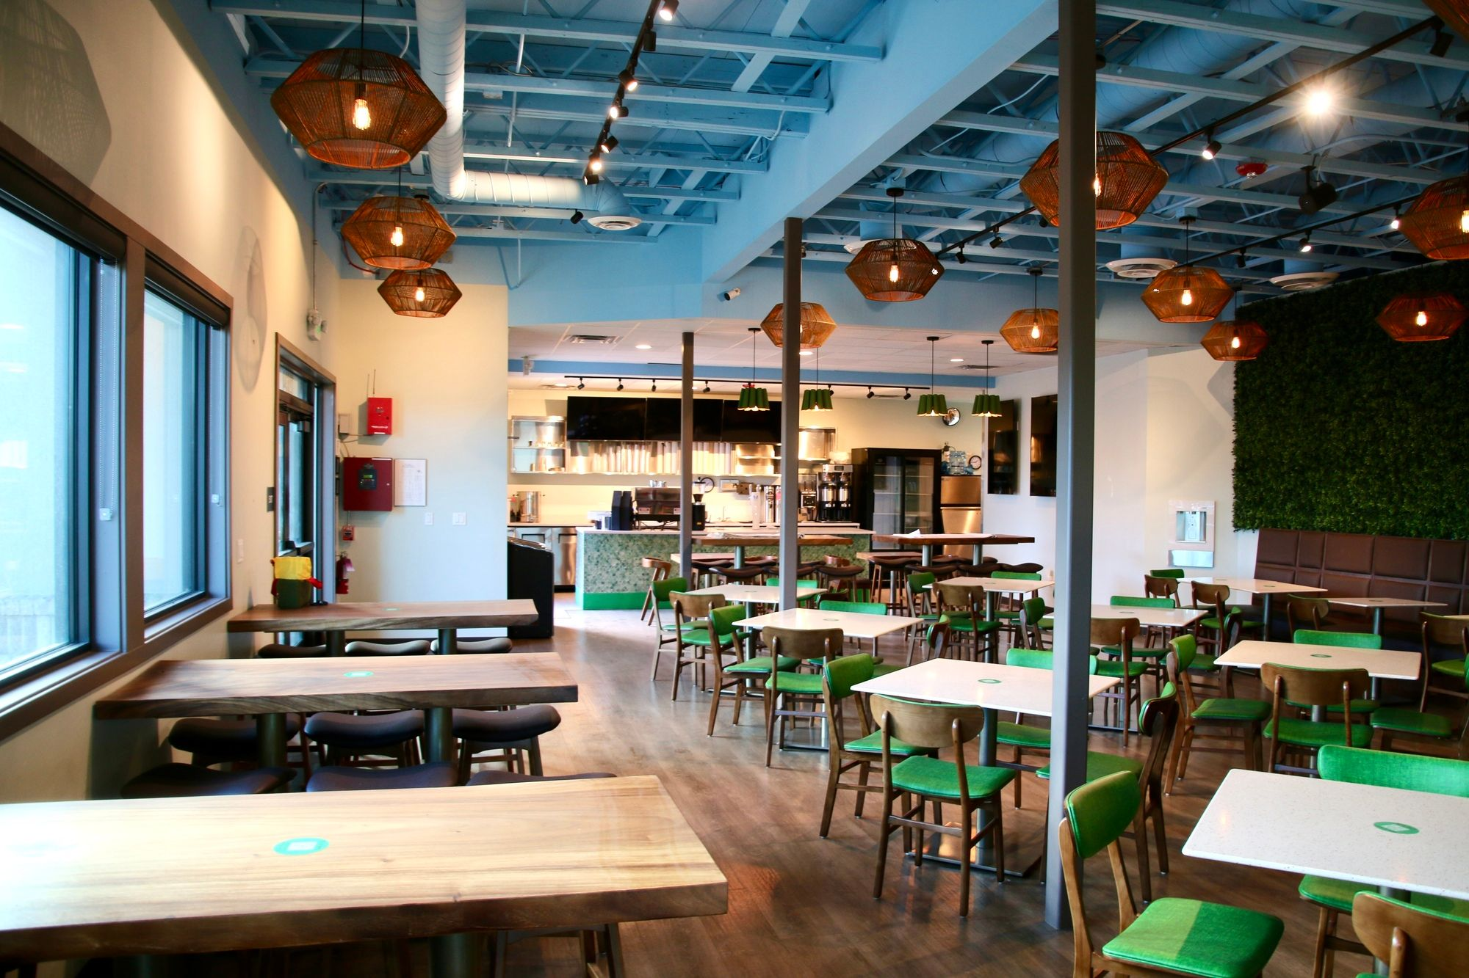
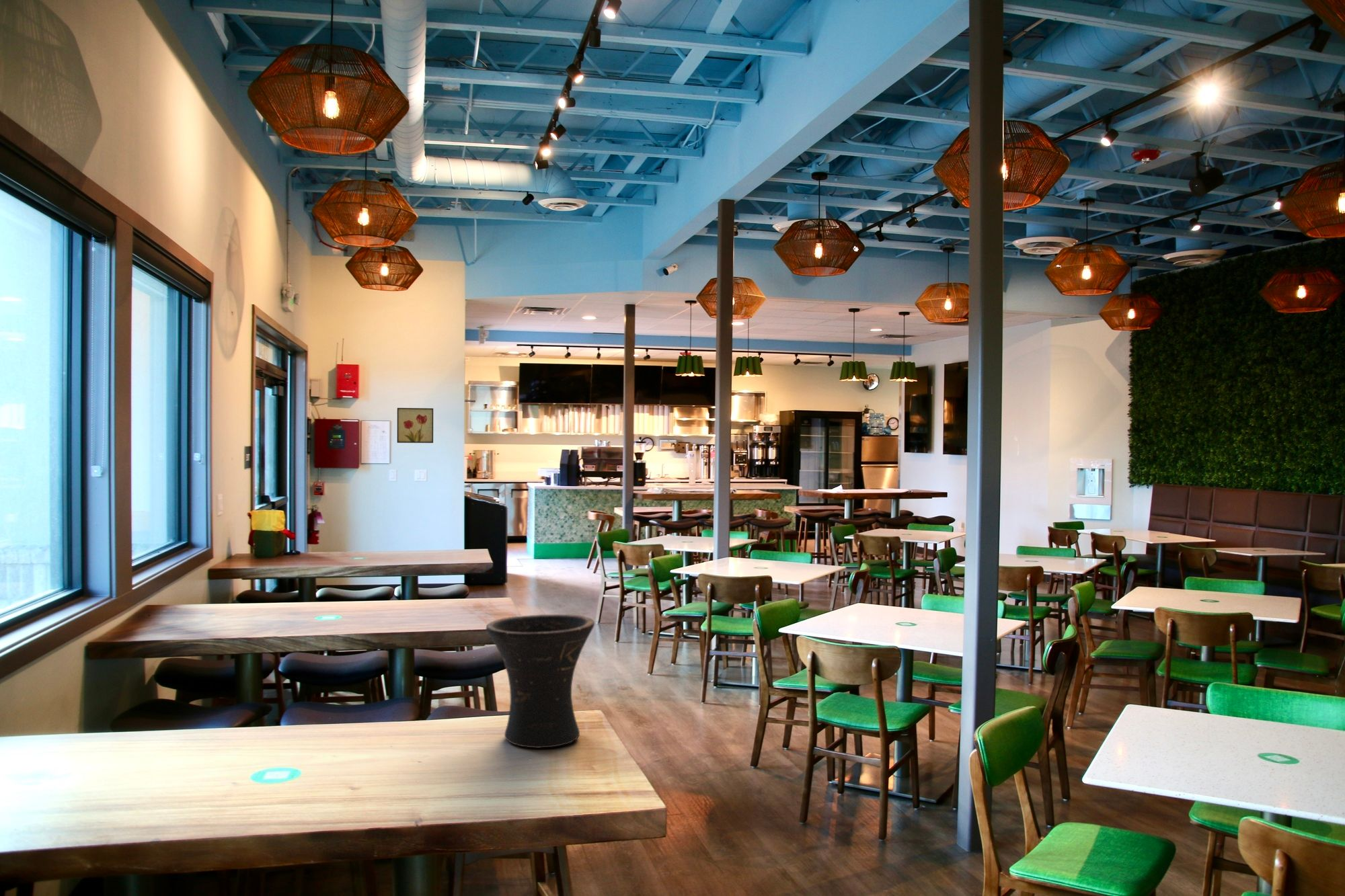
+ wall art (415, 425)
+ vase (540, 680)
